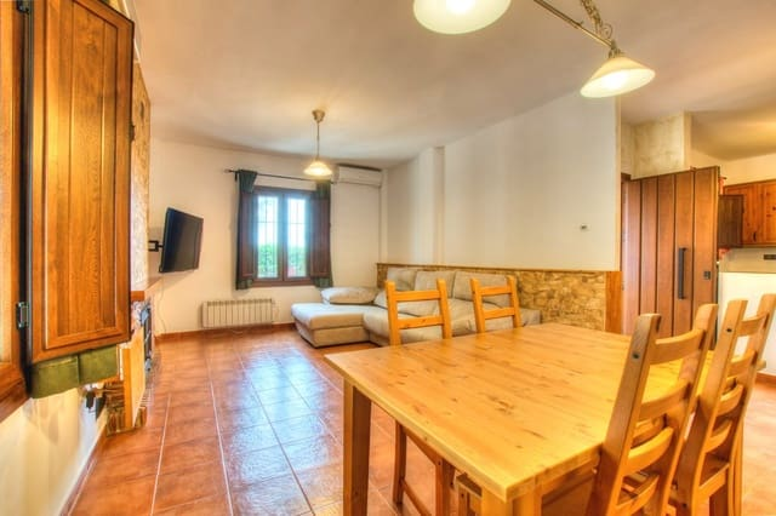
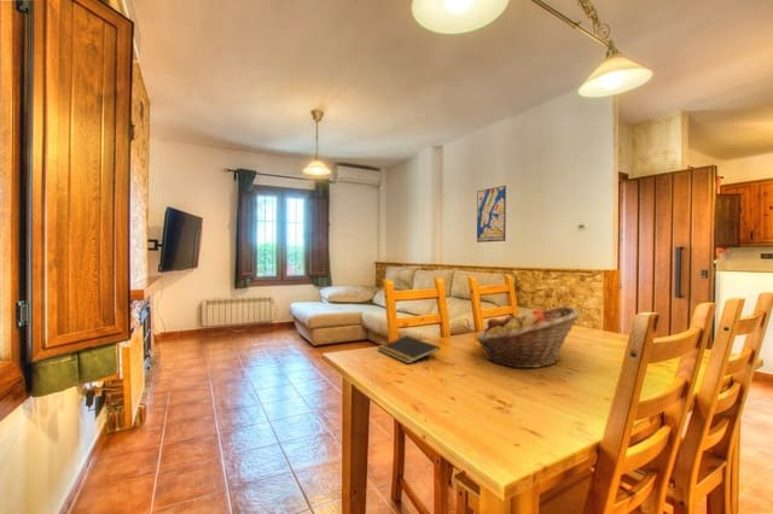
+ notepad (407, 347)
+ fruit basket (525, 332)
+ wall art (490, 215)
